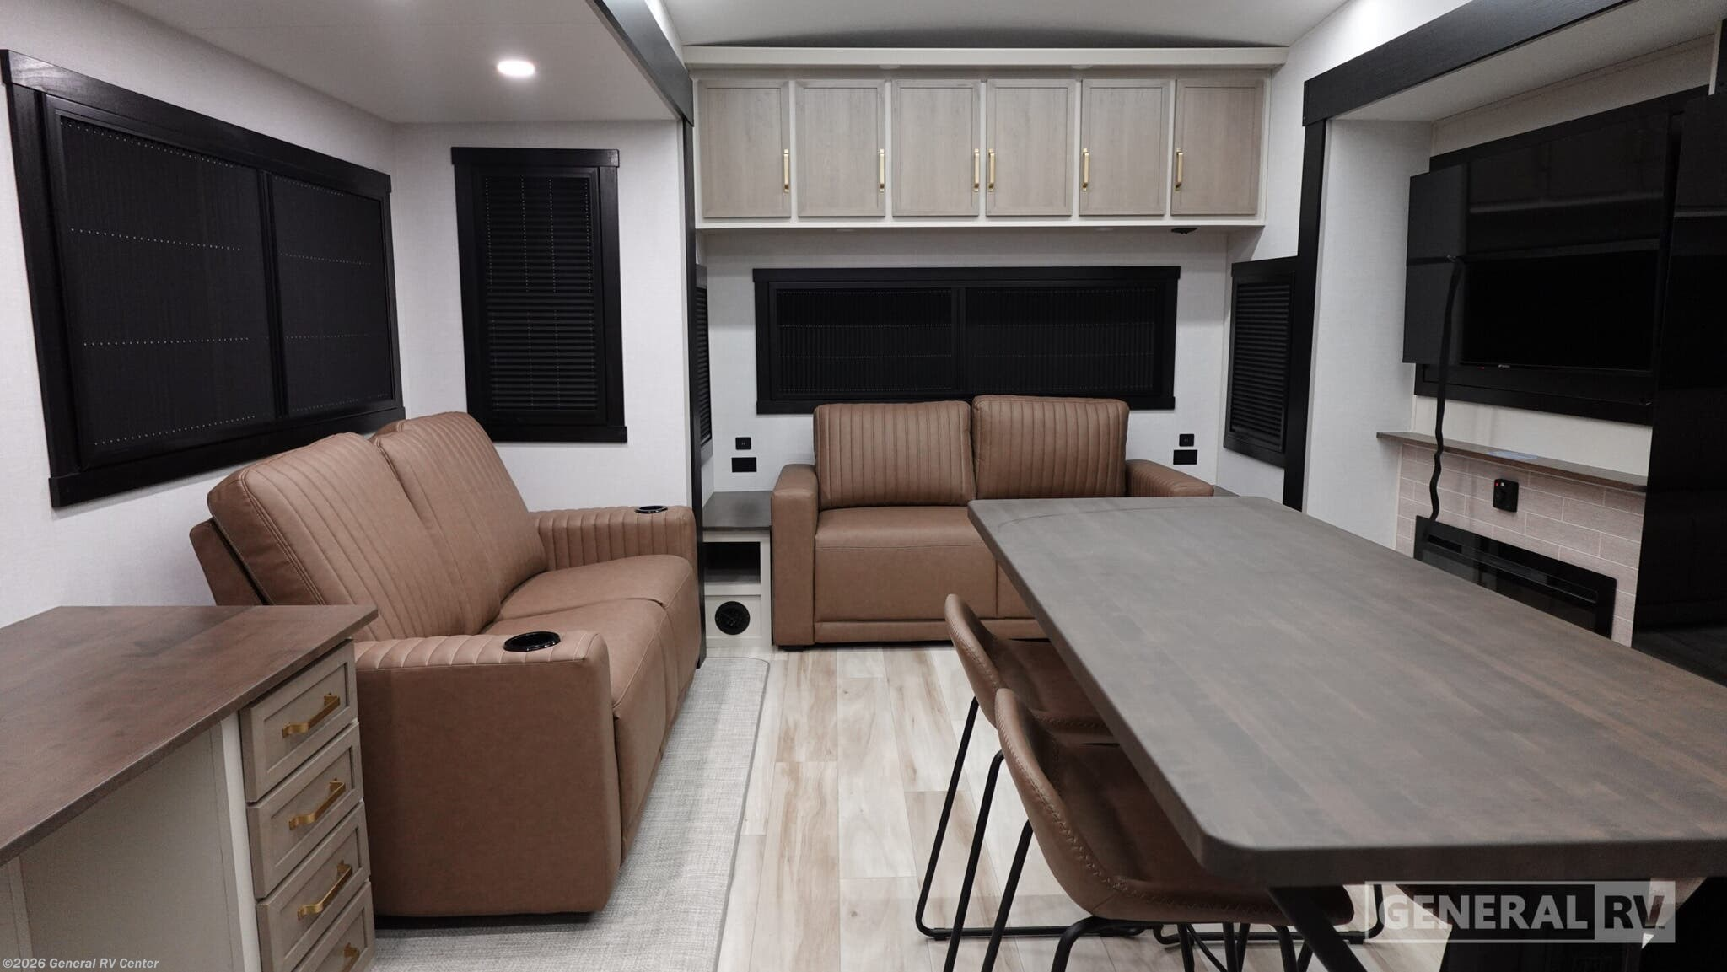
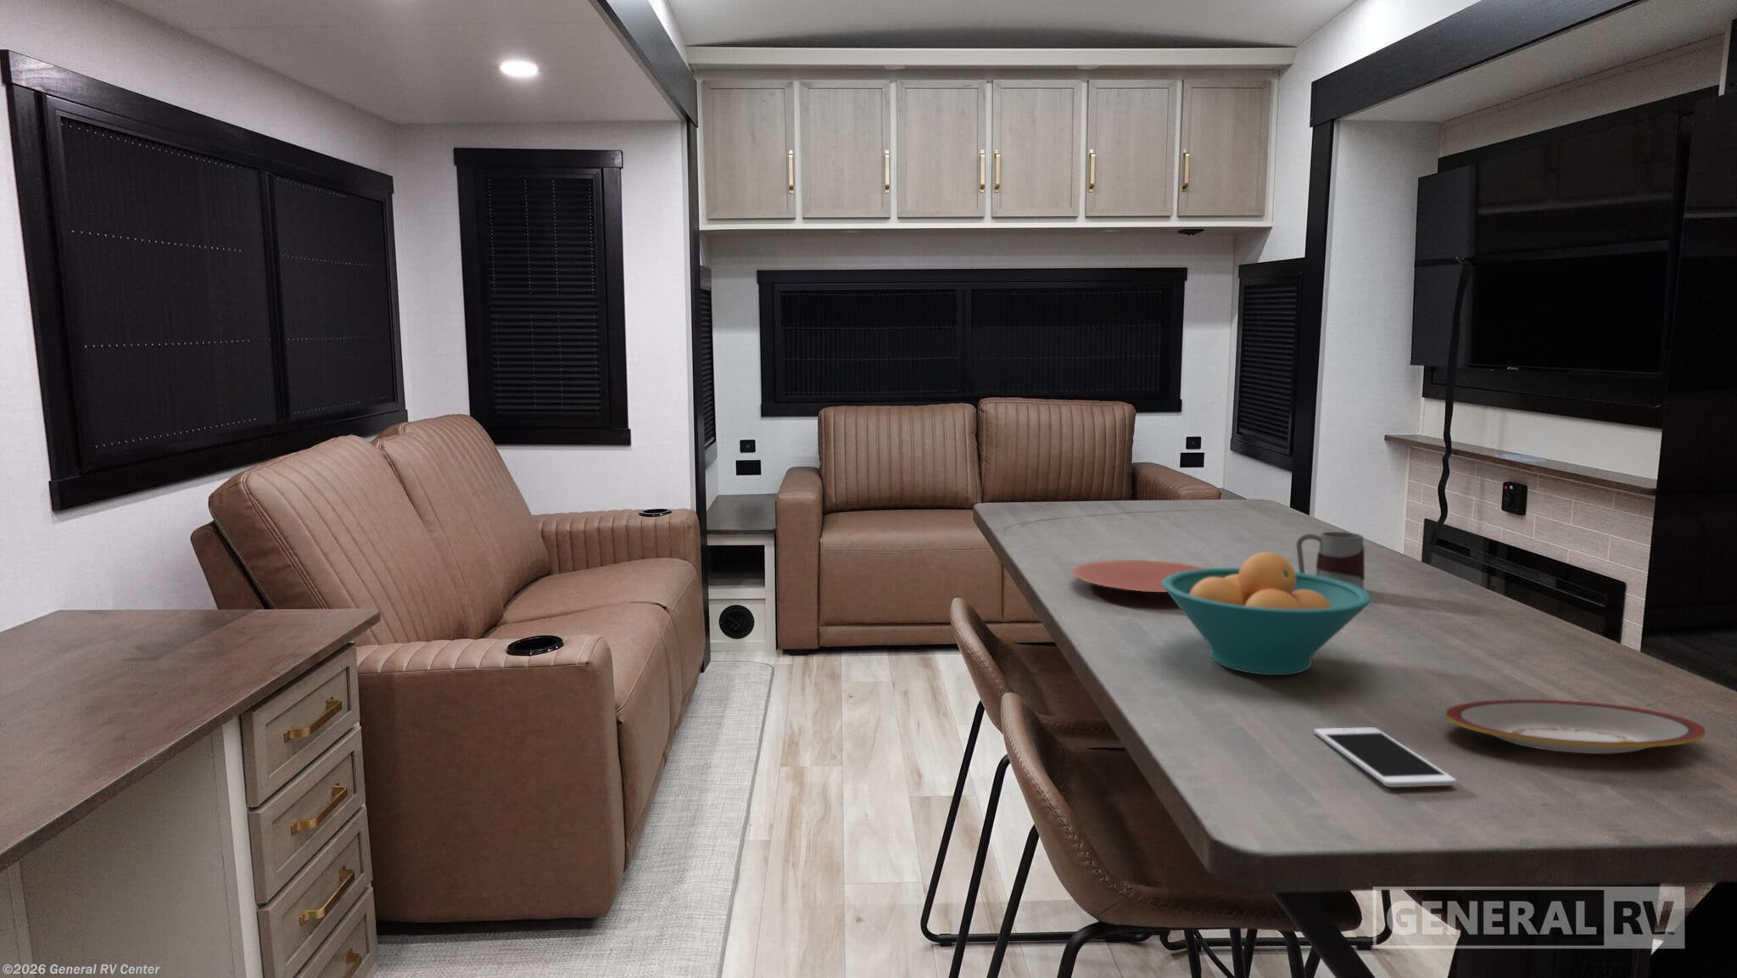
+ plate (1571, 730)
+ mug (1330, 563)
+ fruit bowl (1262, 607)
+ plate (1148, 580)
+ cell phone (1380, 755)
